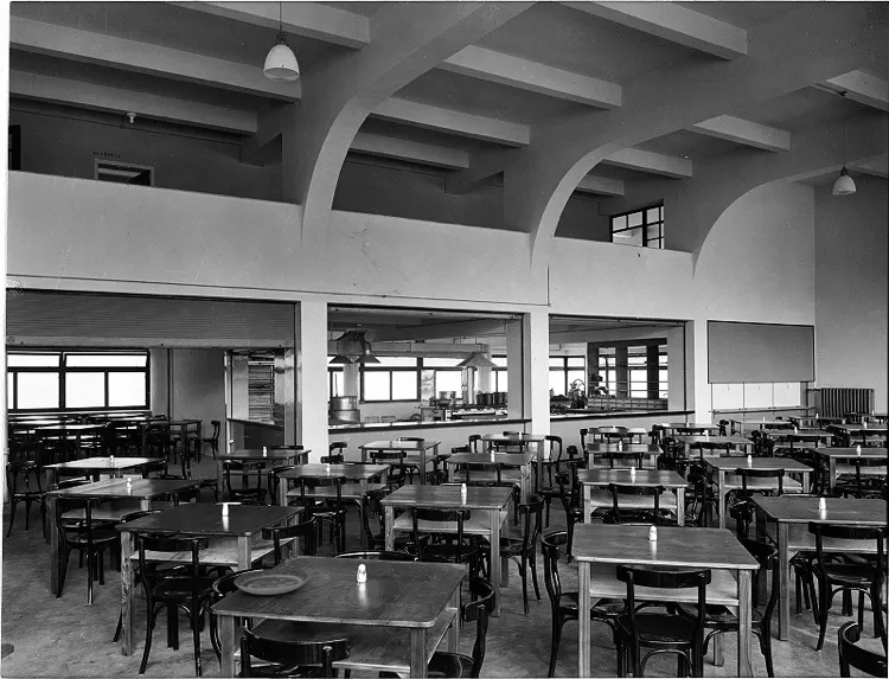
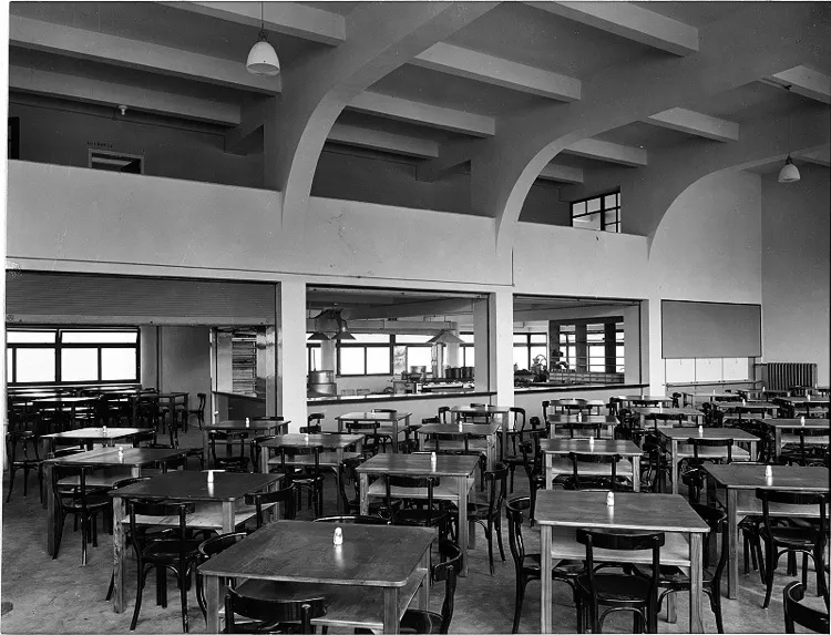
- plate (271, 583)
